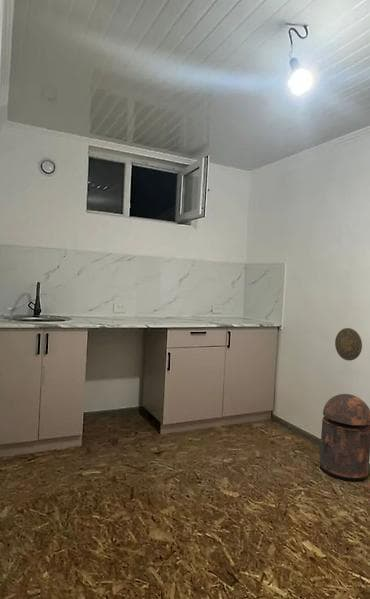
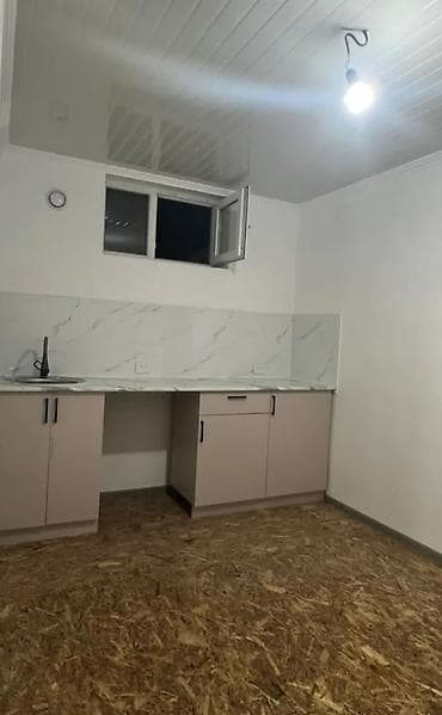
- decorative plate (347, 344)
- trash can (345, 432)
